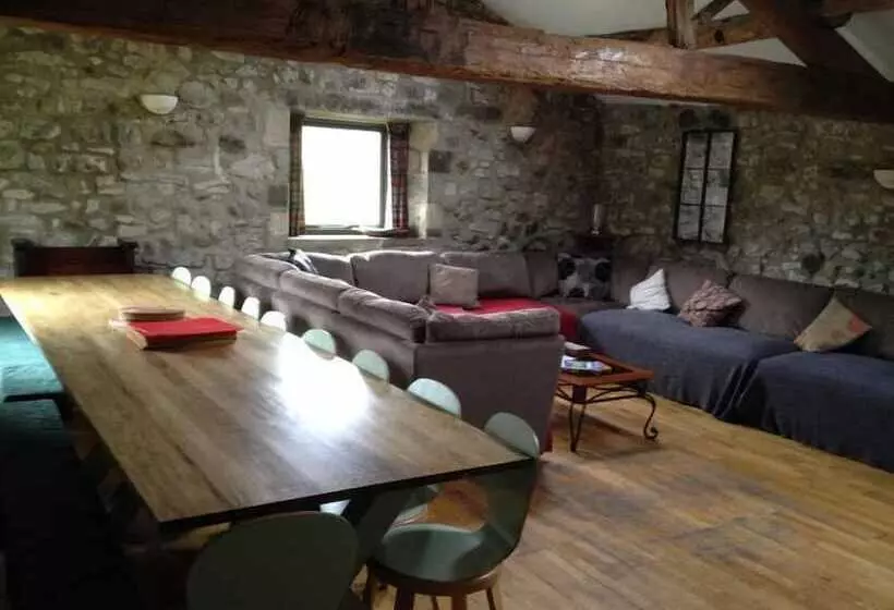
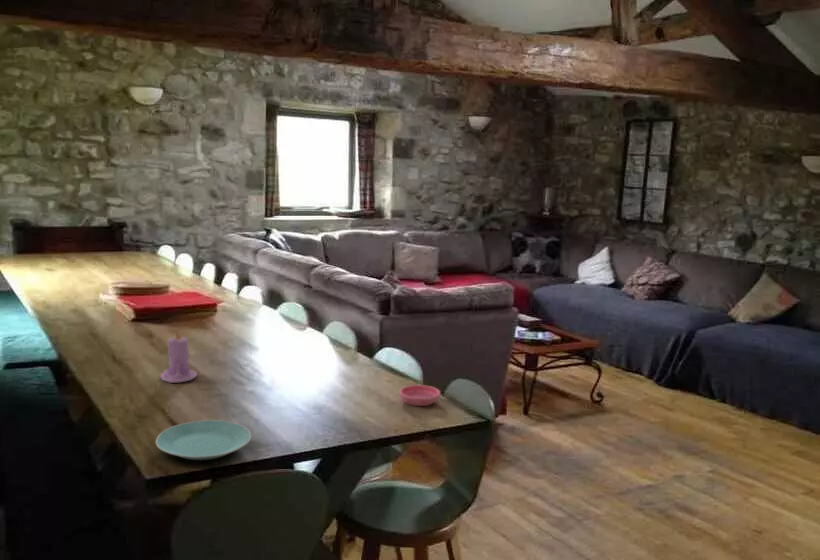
+ plate (204, 442)
+ saucer (419, 396)
+ candle (178, 354)
